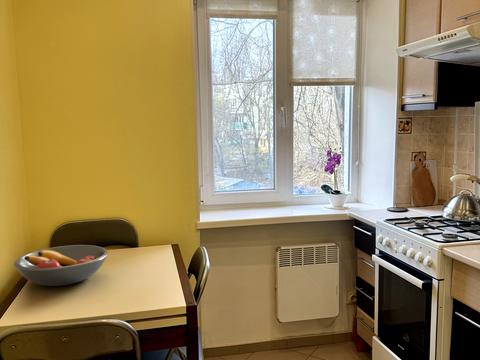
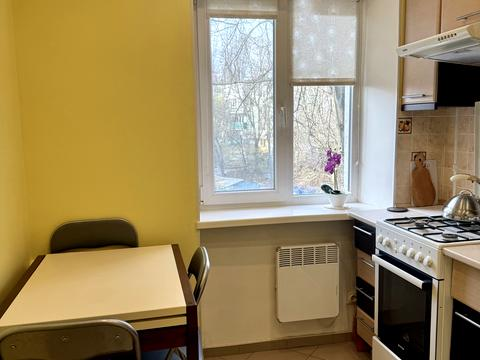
- fruit bowl (63, 264)
